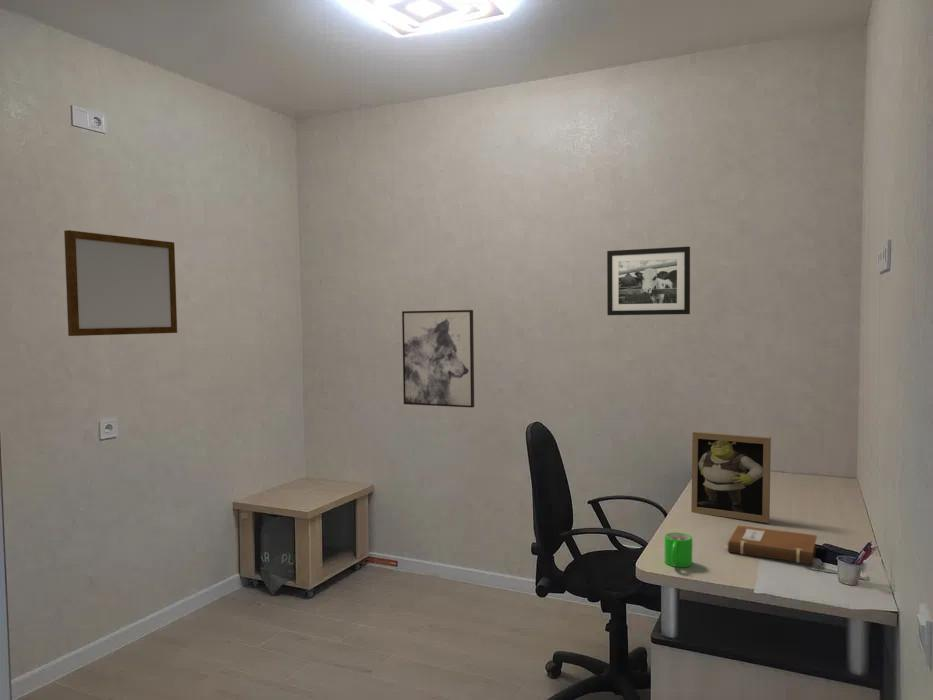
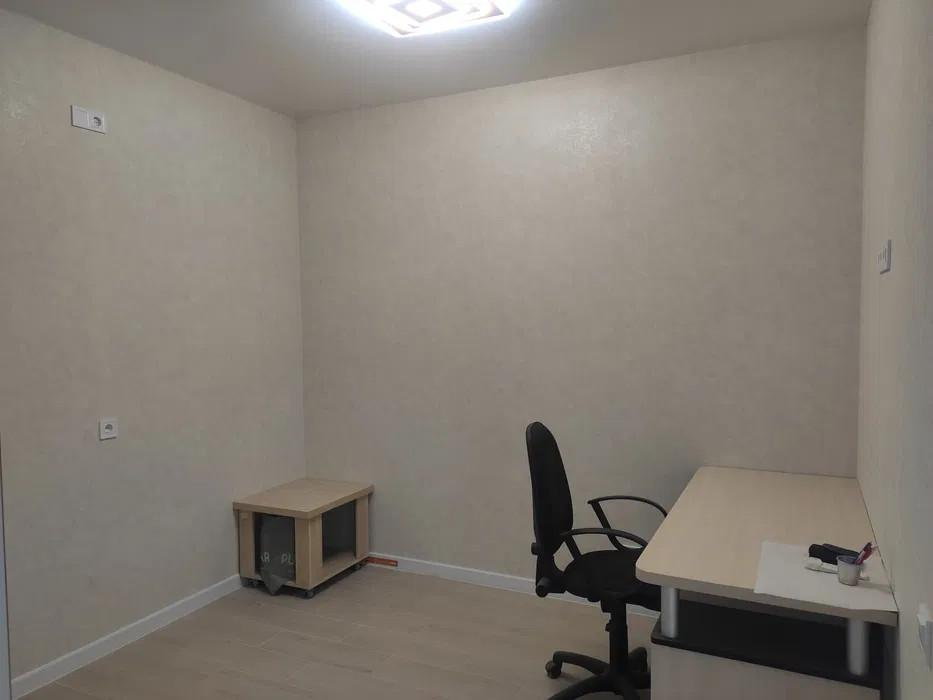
- writing board (125, 285)
- picture frame (647, 281)
- mug (677, 551)
- notebook (770, 543)
- picture frame (731, 474)
- wall art (437, 358)
